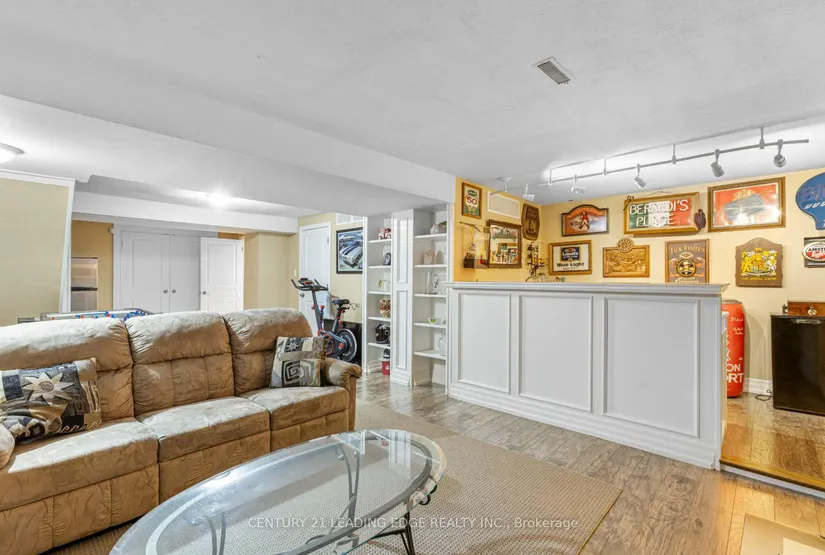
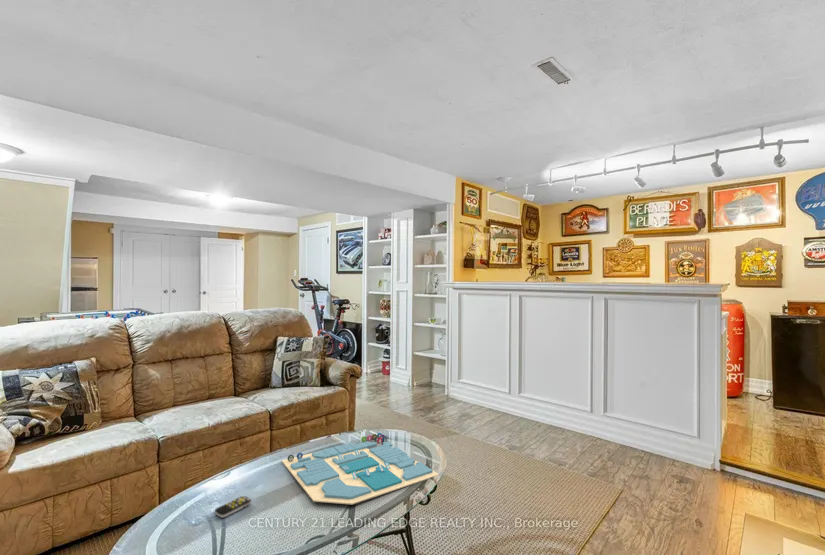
+ board game (357, 464)
+ remote control (233, 506)
